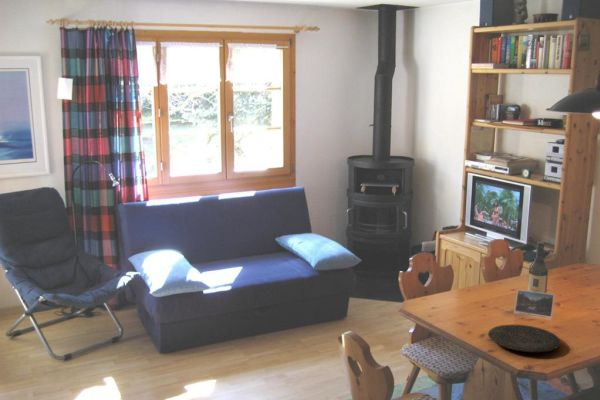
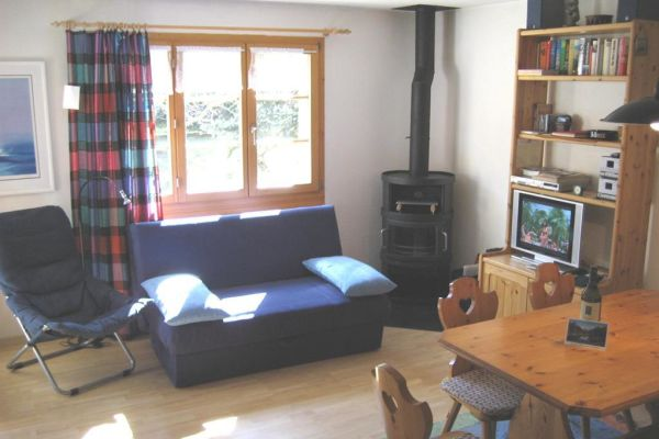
- plate (523, 340)
